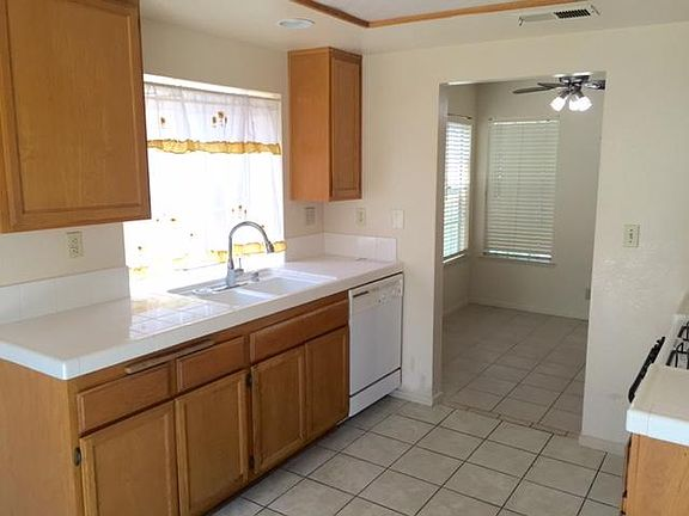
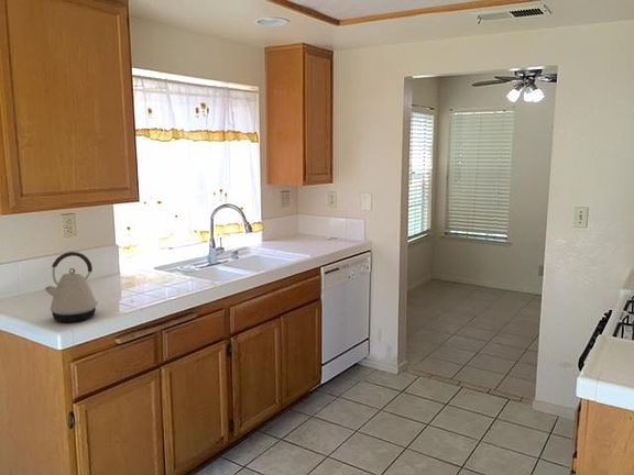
+ kettle (70, 285)
